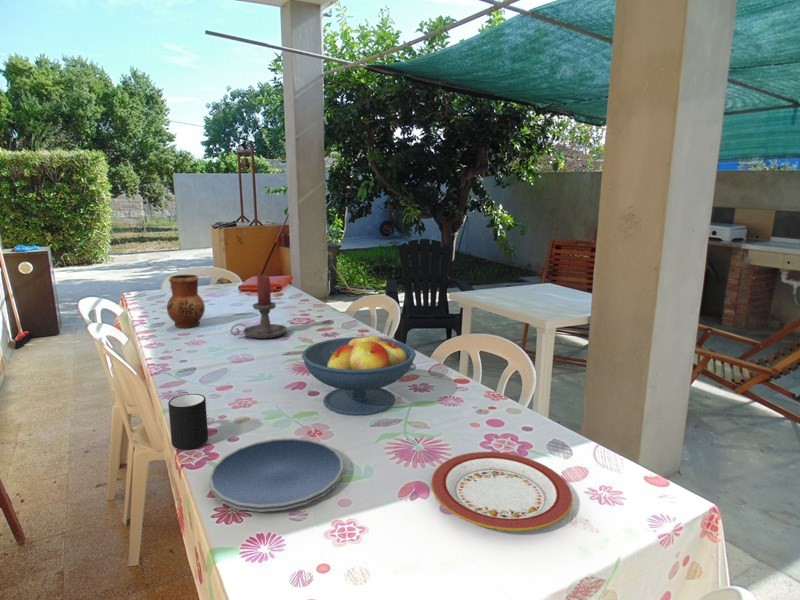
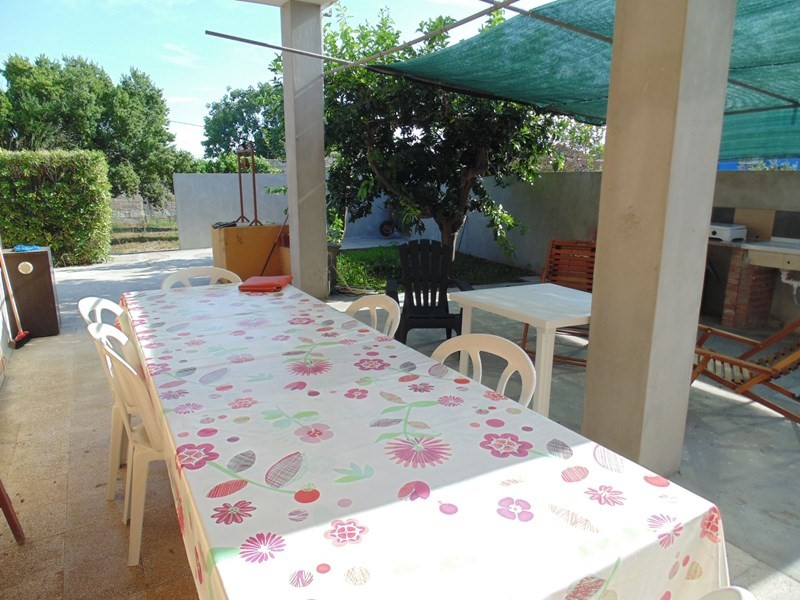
- mug (186, 418)
- pitcher (185, 300)
- plate (499, 490)
- fruit bowl (359, 367)
- candle holder (258, 305)
- plate (278, 472)
